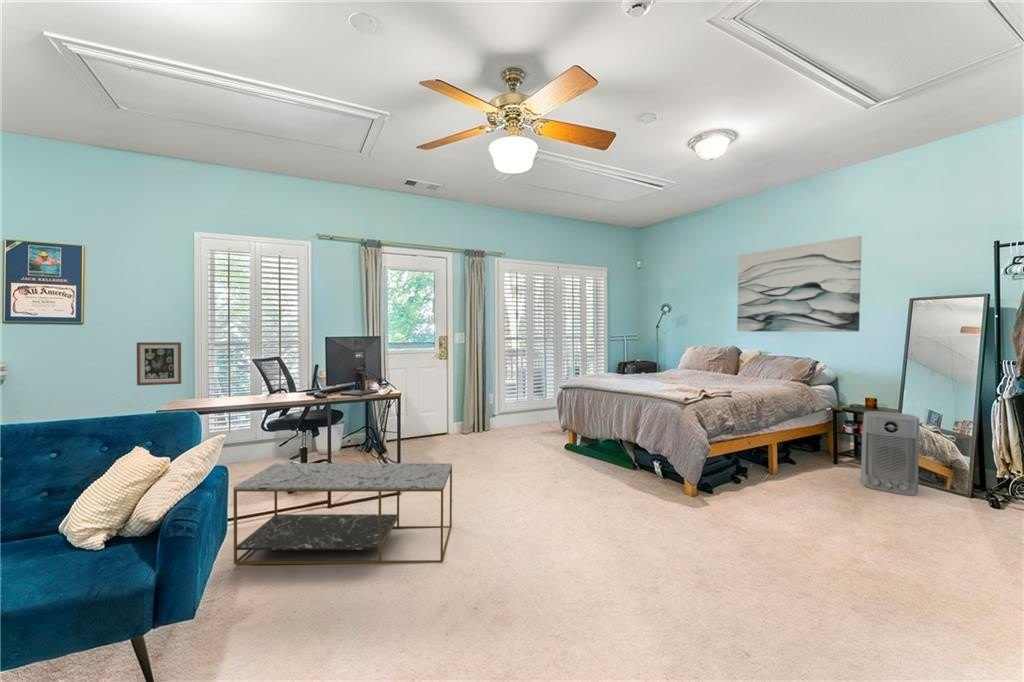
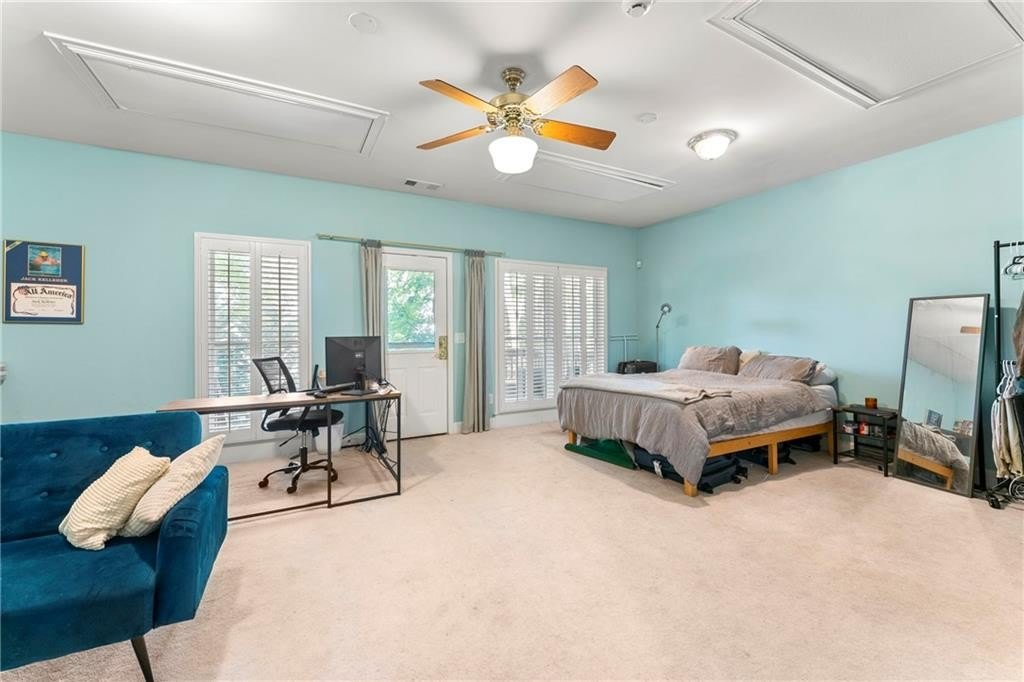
- air purifier (889, 450)
- wall art (792, 289)
- wall art (159, 363)
- coffee table (352, 514)
